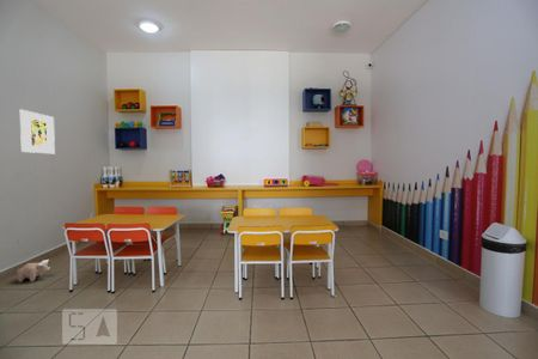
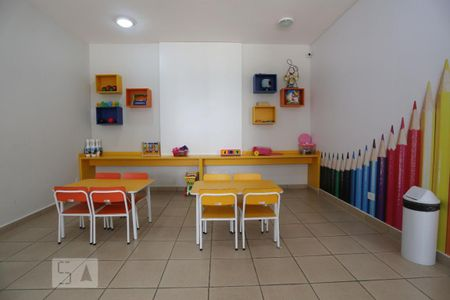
- plush toy (33, 270)
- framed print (38, 133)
